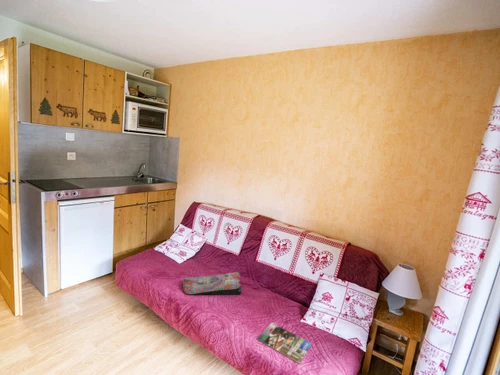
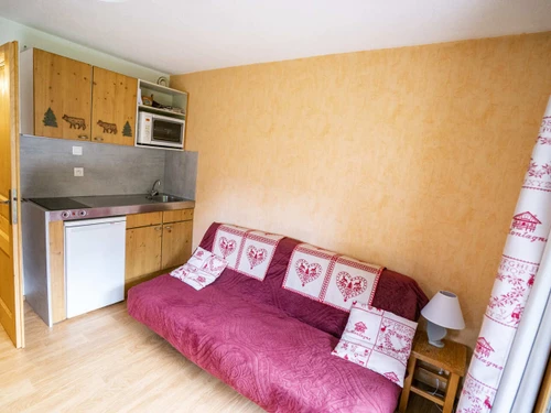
- cushion (213, 281)
- magazine (284, 341)
